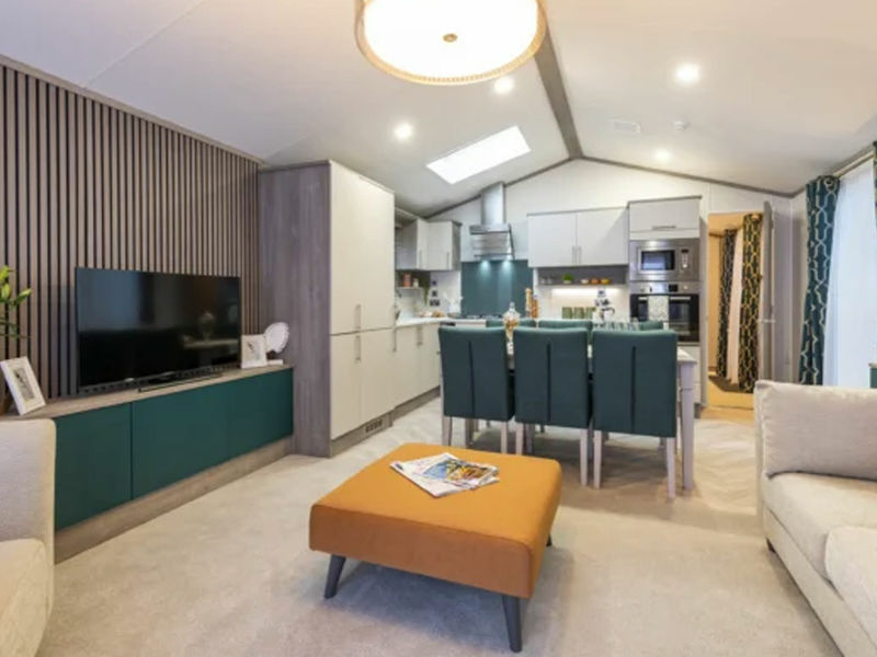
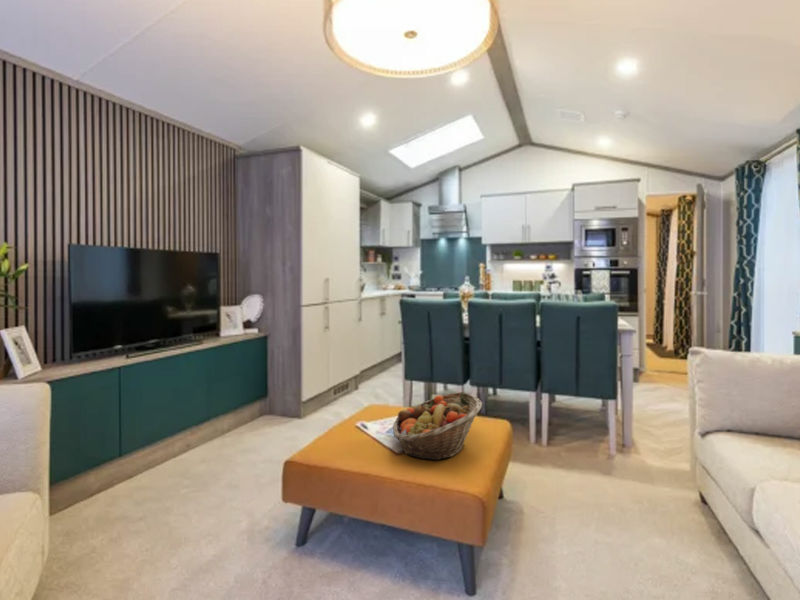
+ fruit basket (436, 422)
